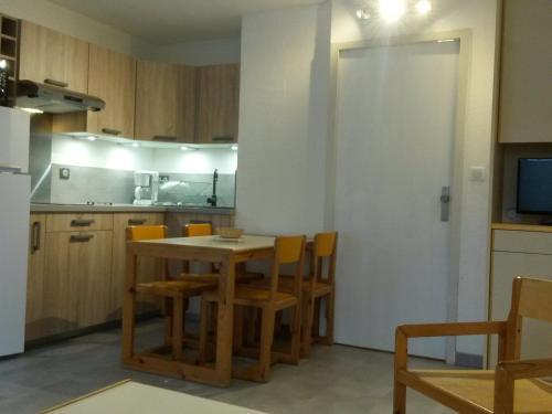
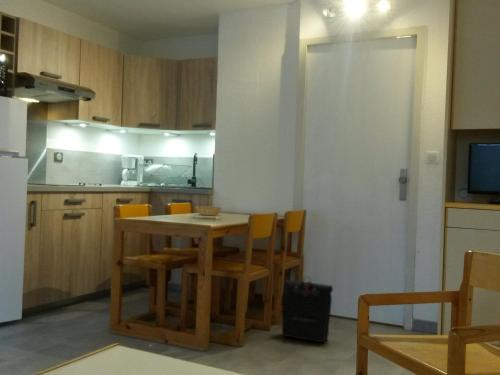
+ backpack (306, 307)
